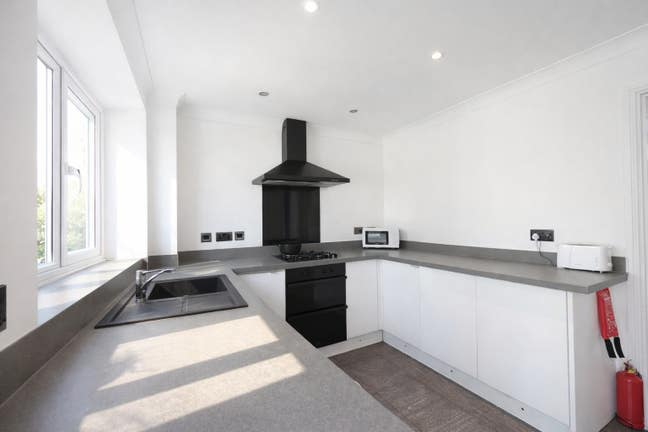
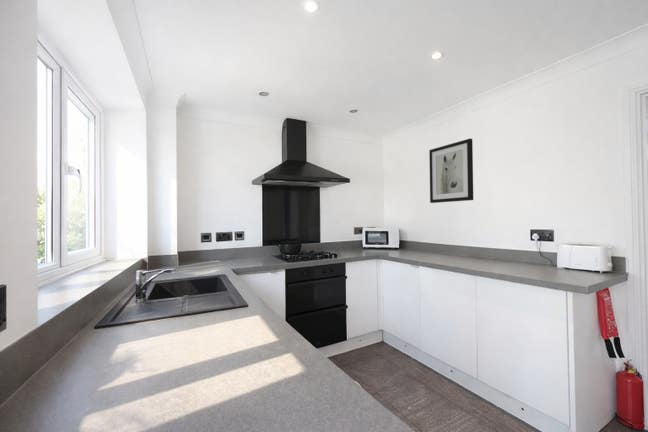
+ wall art (449, 173)
